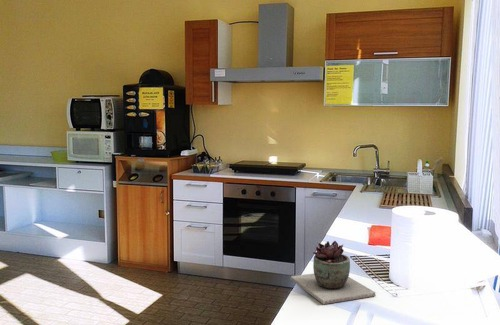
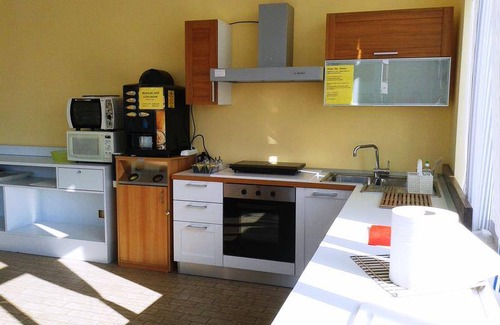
- succulent plant (332, 264)
